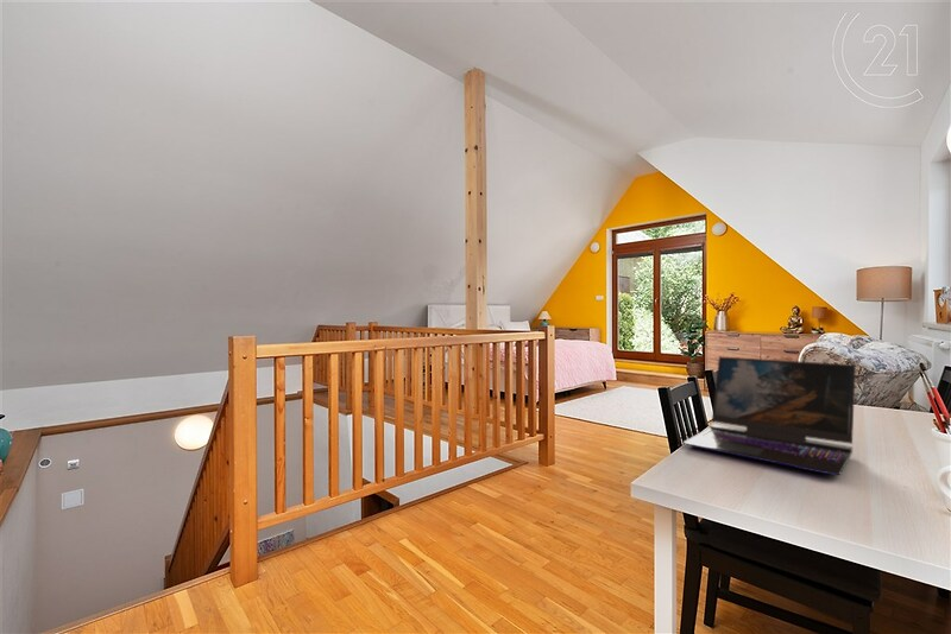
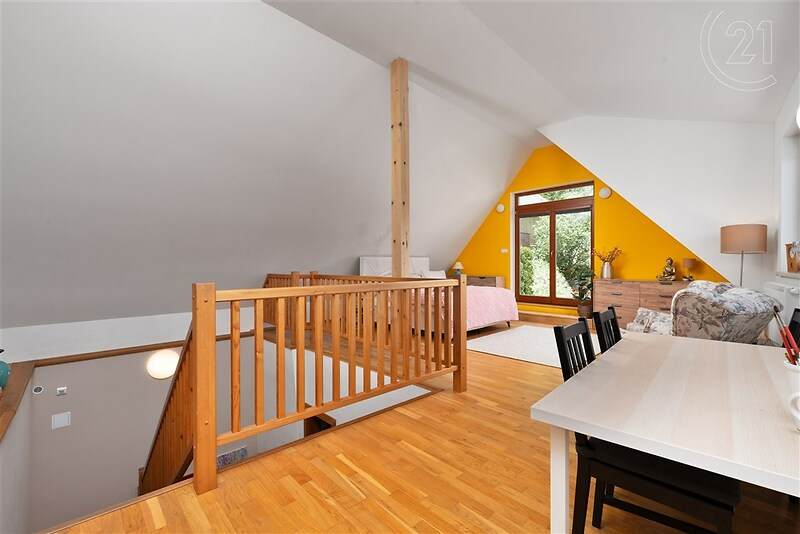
- laptop (768, 406)
